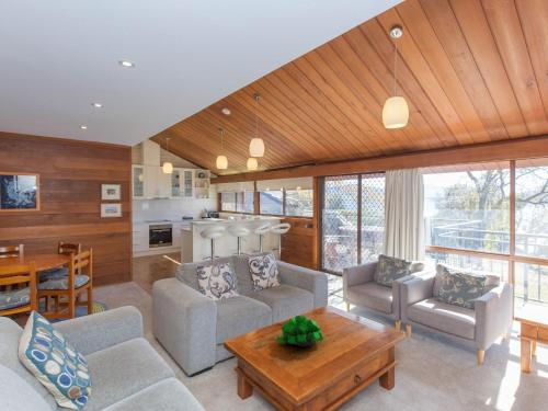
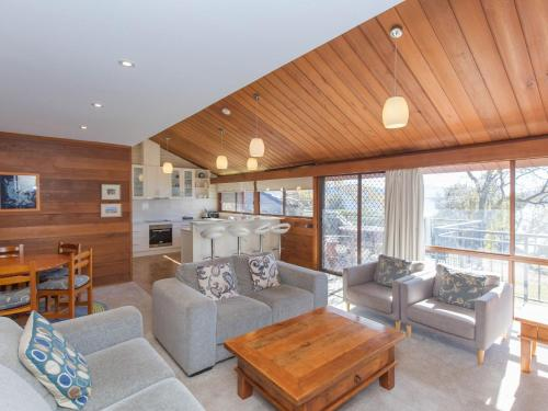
- plant (301, 329)
